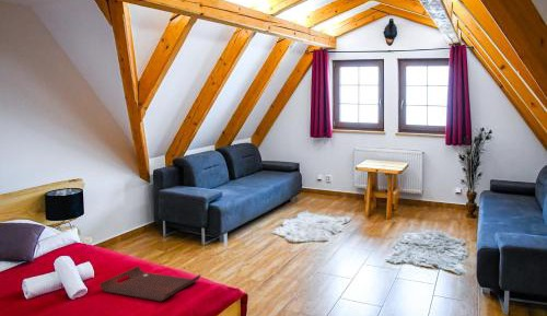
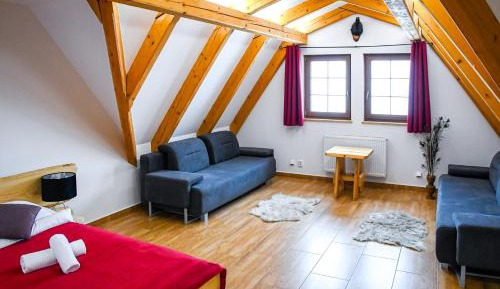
- serving tray (151, 282)
